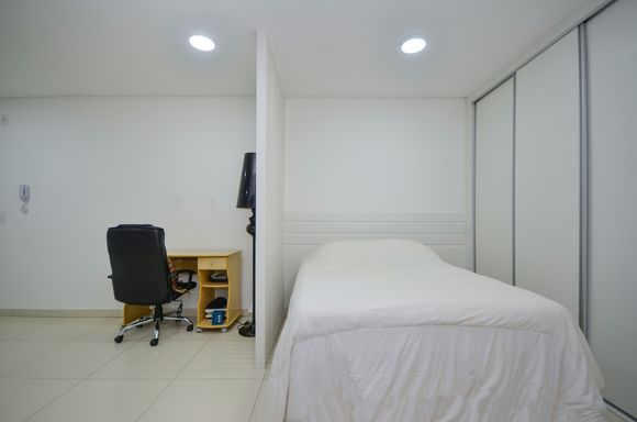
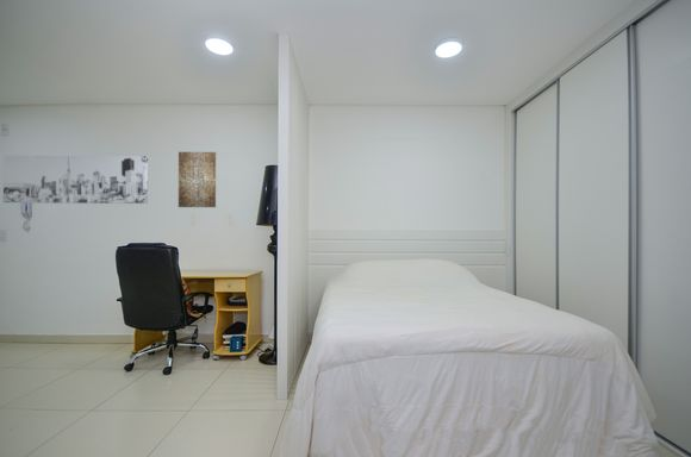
+ wall art (75, 179)
+ wall art (197, 180)
